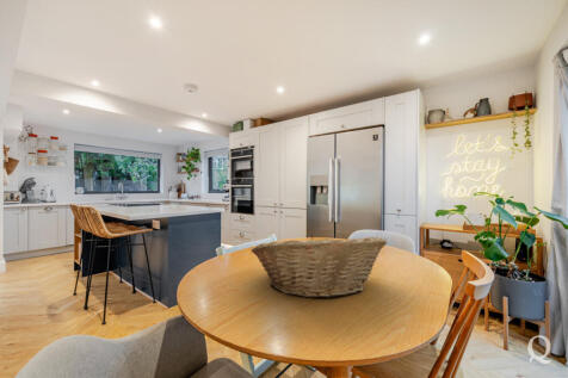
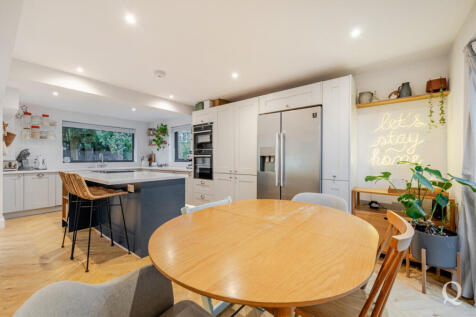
- fruit basket (317, 256)
